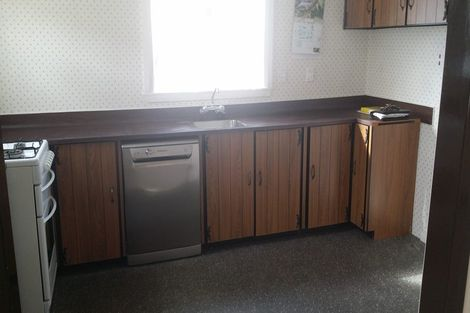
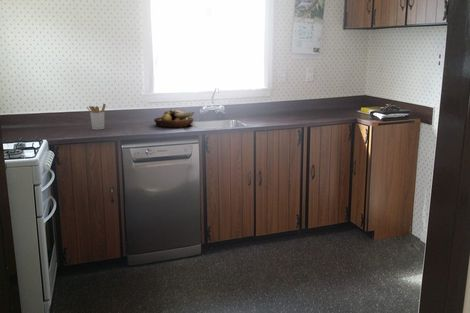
+ utensil holder (96, 116)
+ fruit bowl (174, 117)
